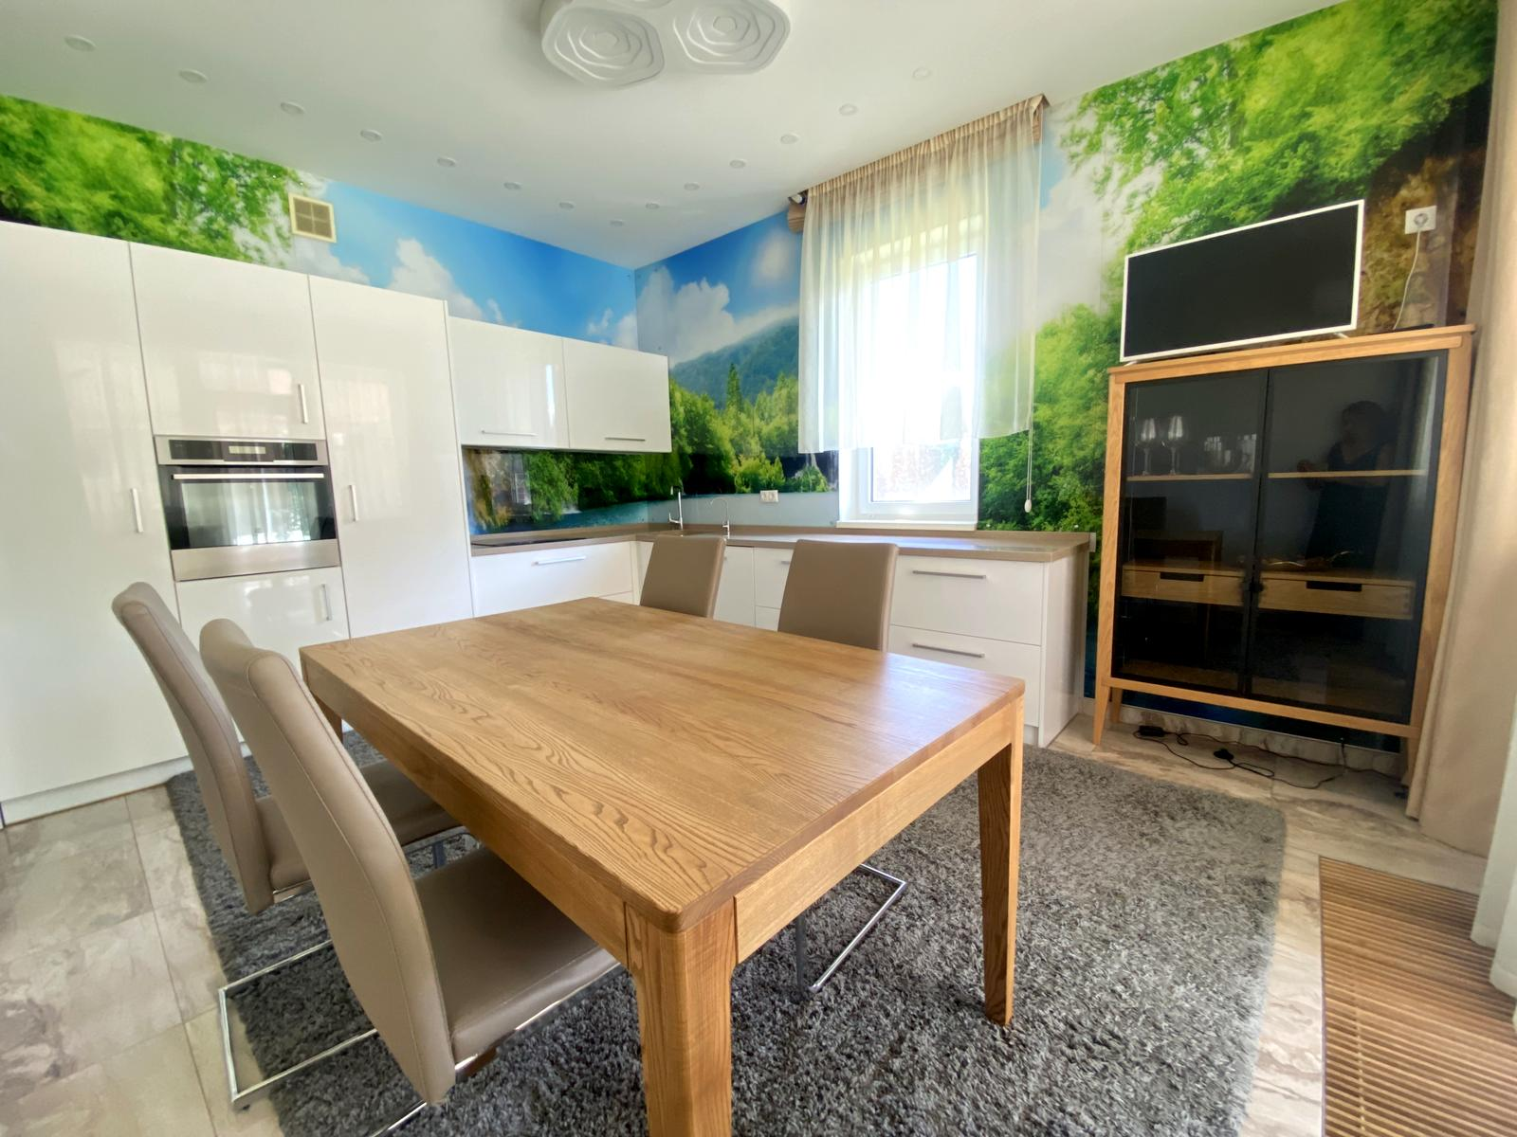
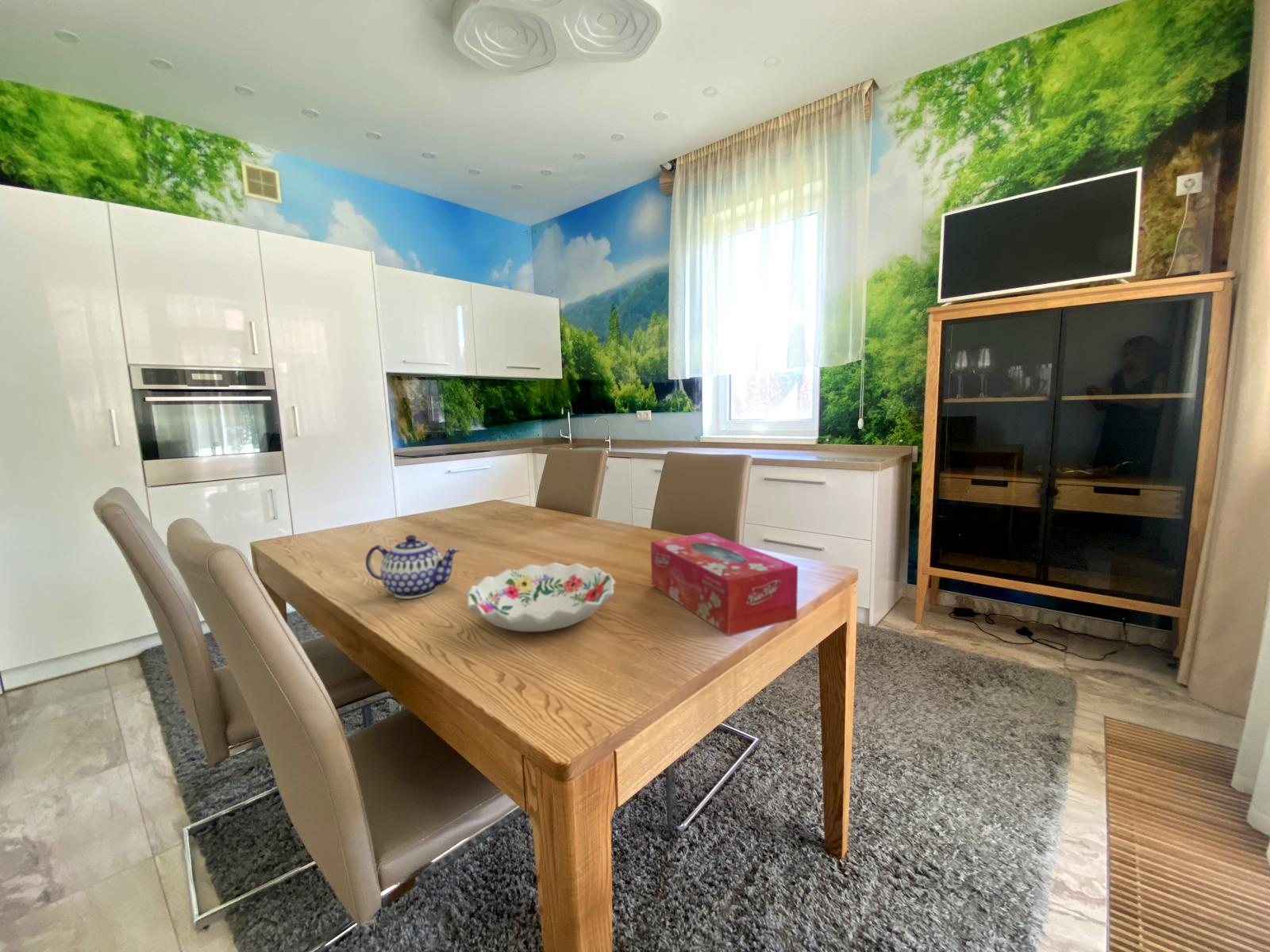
+ tissue box (717, 576)
+ decorative bowl (543, 600)
+ teapot (413, 563)
